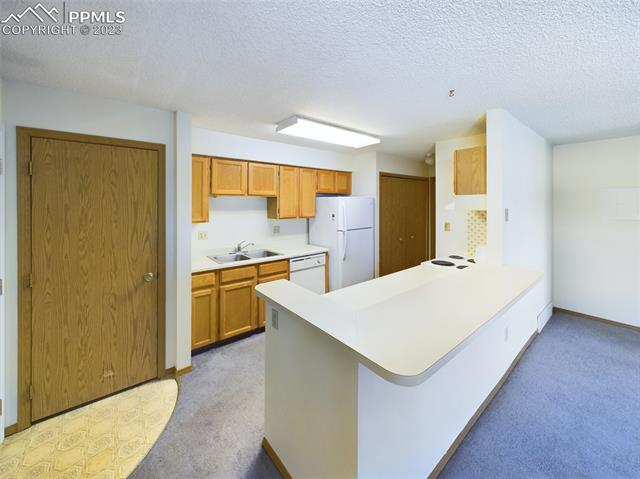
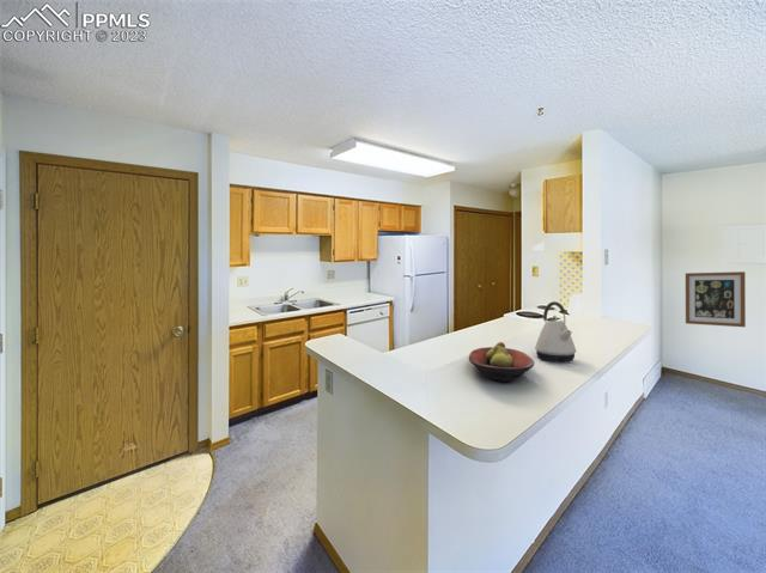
+ wall art (713, 298)
+ kettle (555, 330)
+ fruit bowl (499, 358)
